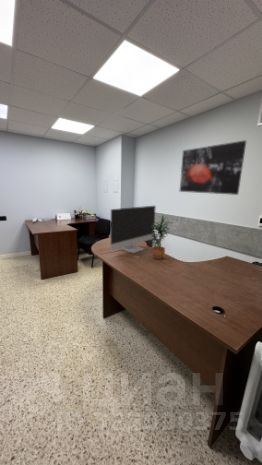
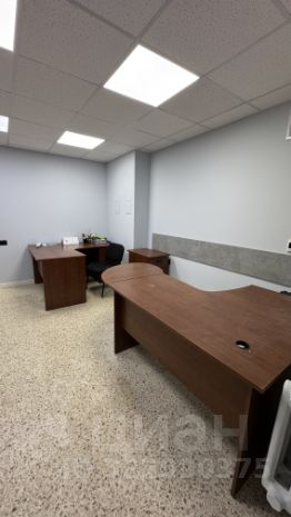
- wall art (207, 170)
- potted plant (159, 237)
- computer monitor (134, 228)
